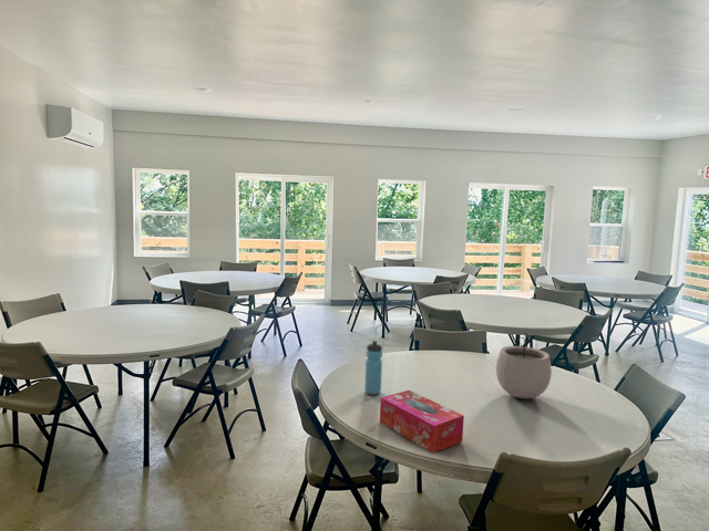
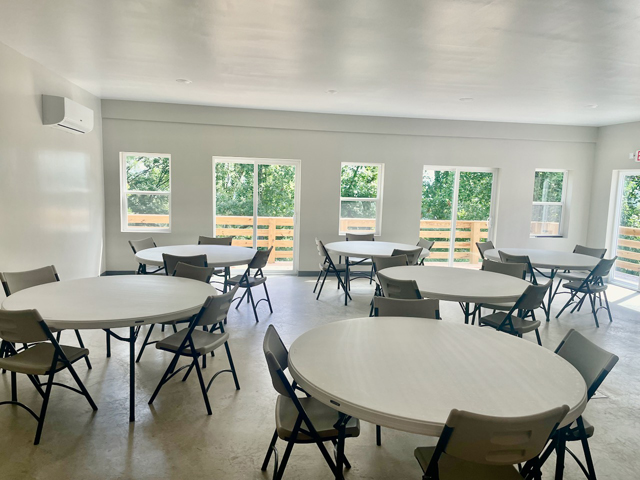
- plant pot (523, 364)
- water bottle (373, 366)
- tissue box (420, 418)
